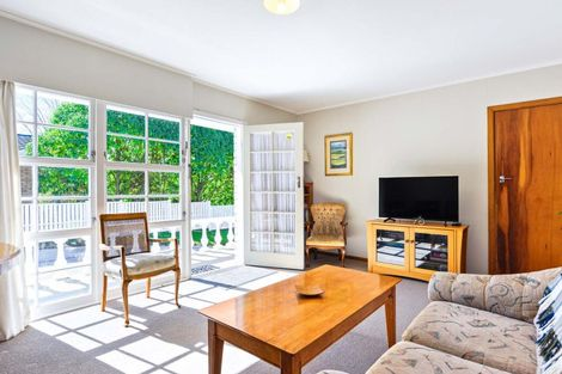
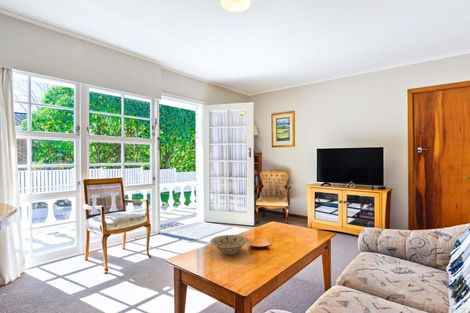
+ bowl (229, 246)
